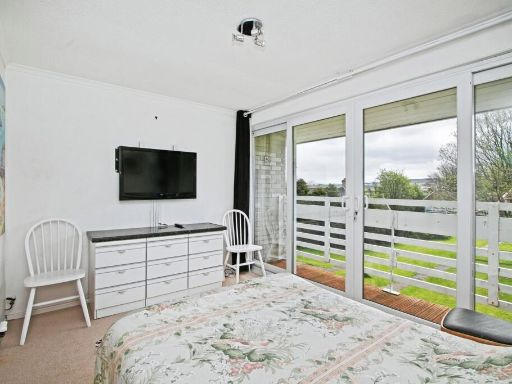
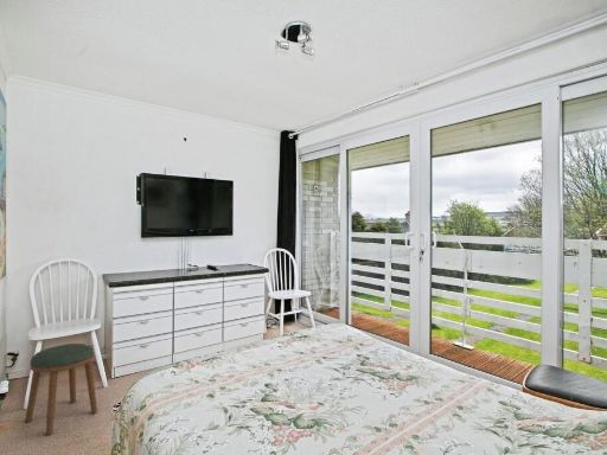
+ stool (69, 382)
